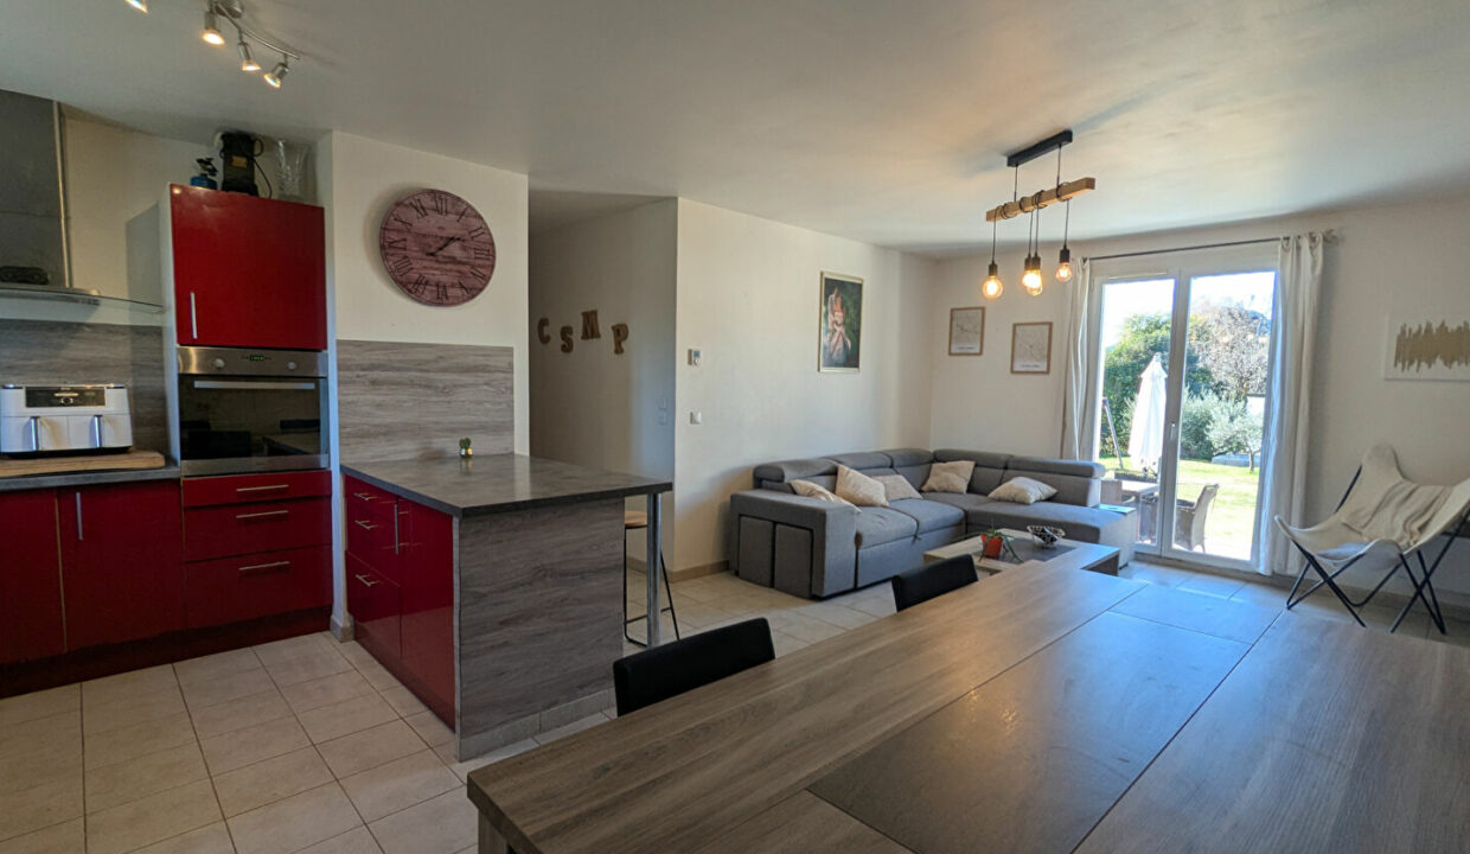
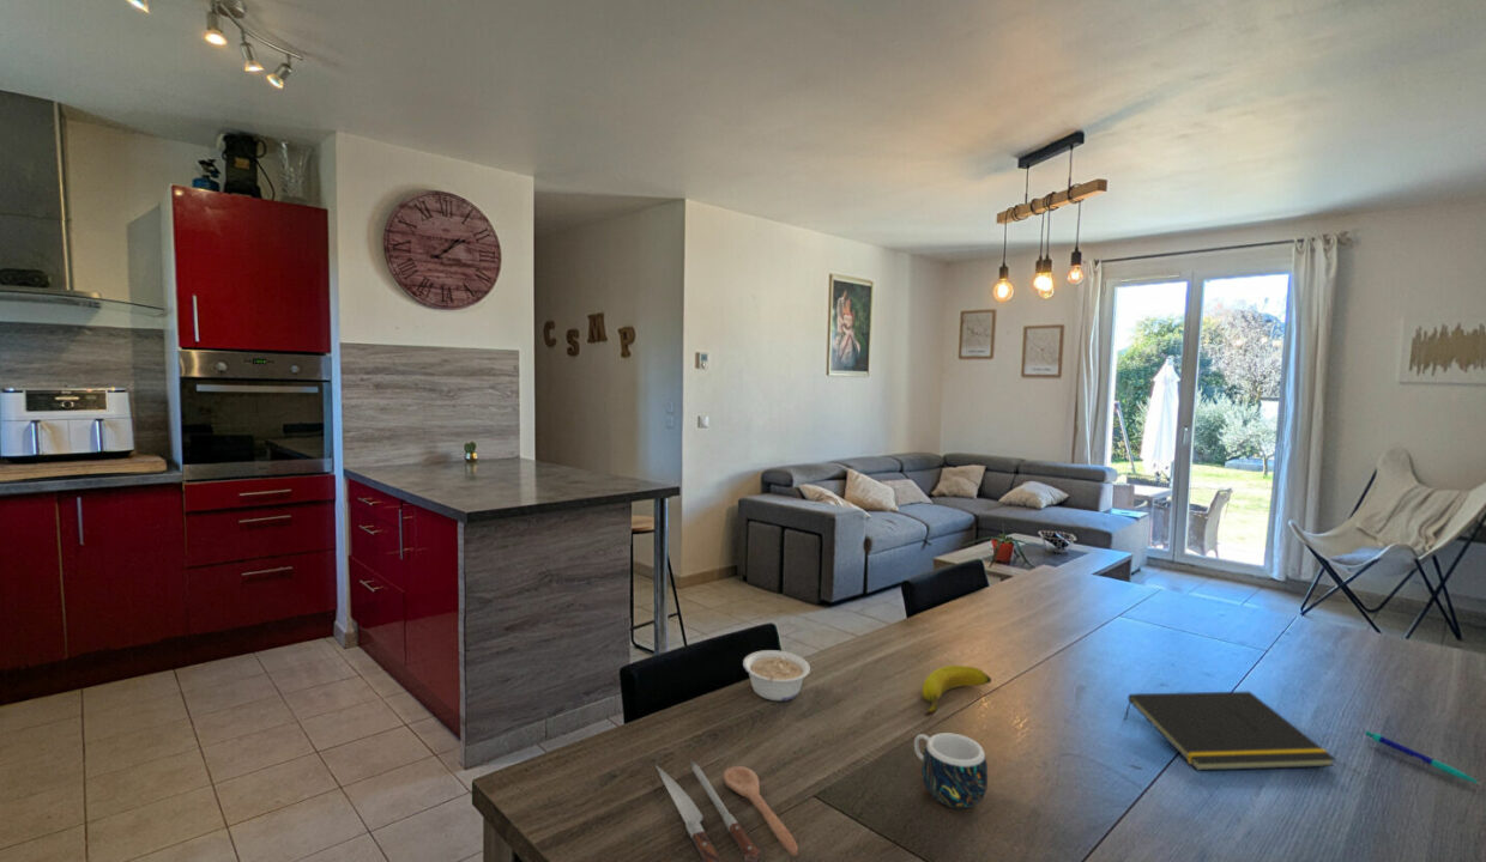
+ notepad (1225, 727)
+ spoon (723, 803)
+ legume (777, 675)
+ banana (948, 684)
+ pen (1419, 755)
+ mug (946, 765)
